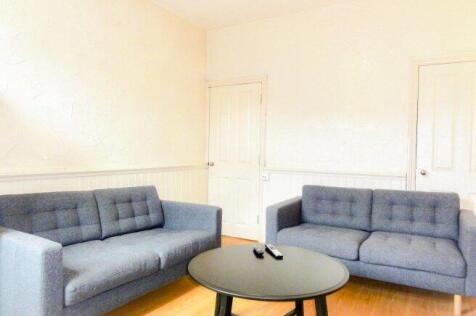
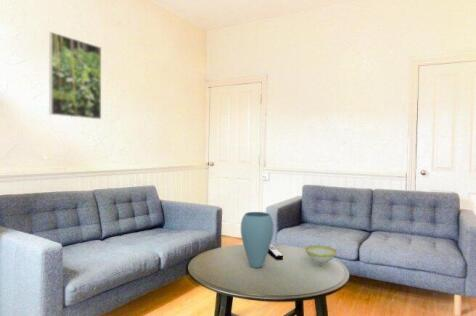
+ vase (256, 240)
+ decorative bowl (320, 257)
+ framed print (77, 78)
